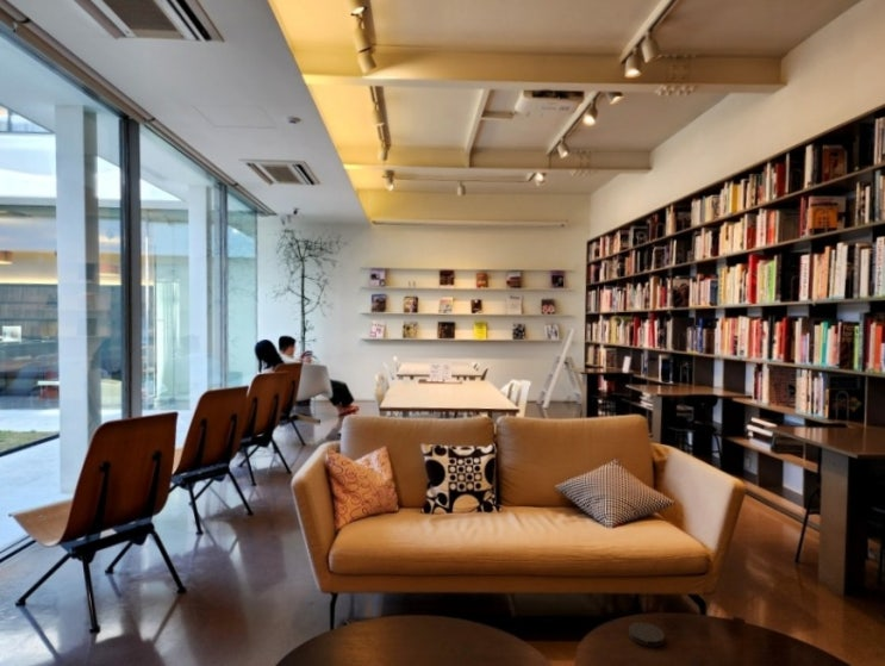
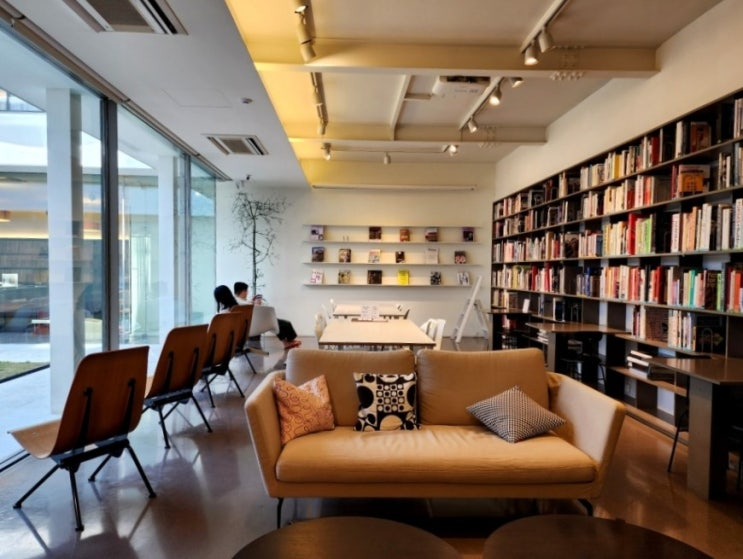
- coaster (646, 634)
